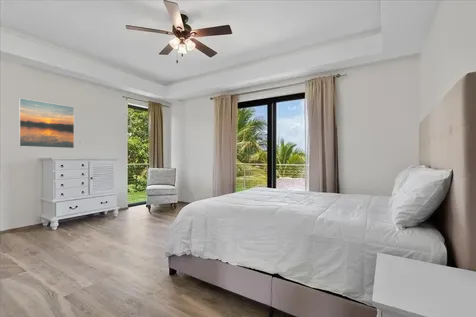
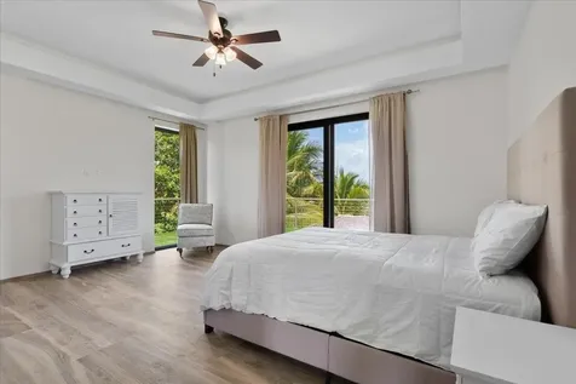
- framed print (48, 125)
